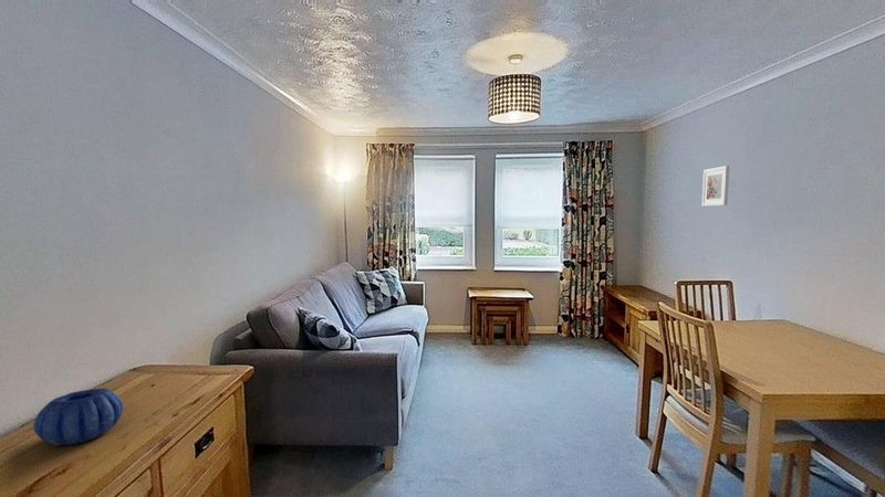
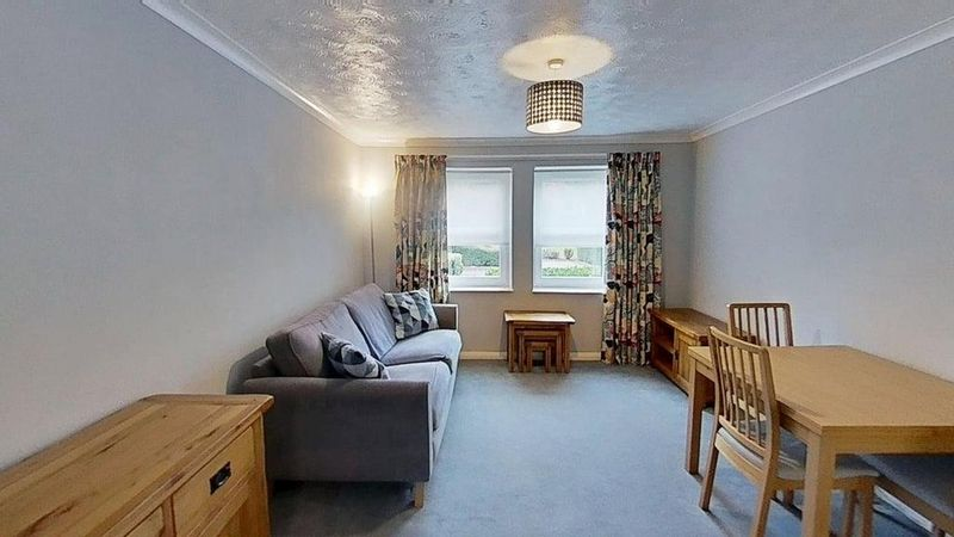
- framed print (715, 187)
- decorative bowl (81, 414)
